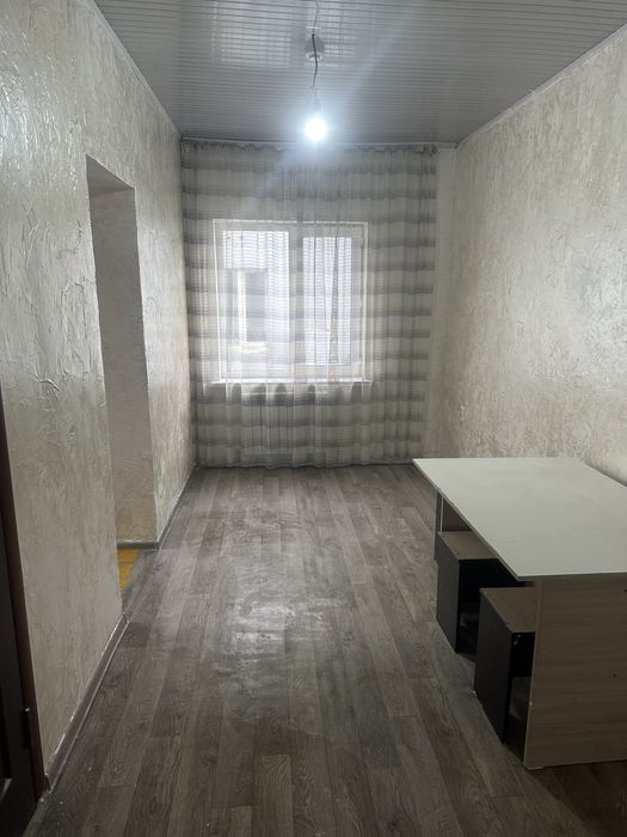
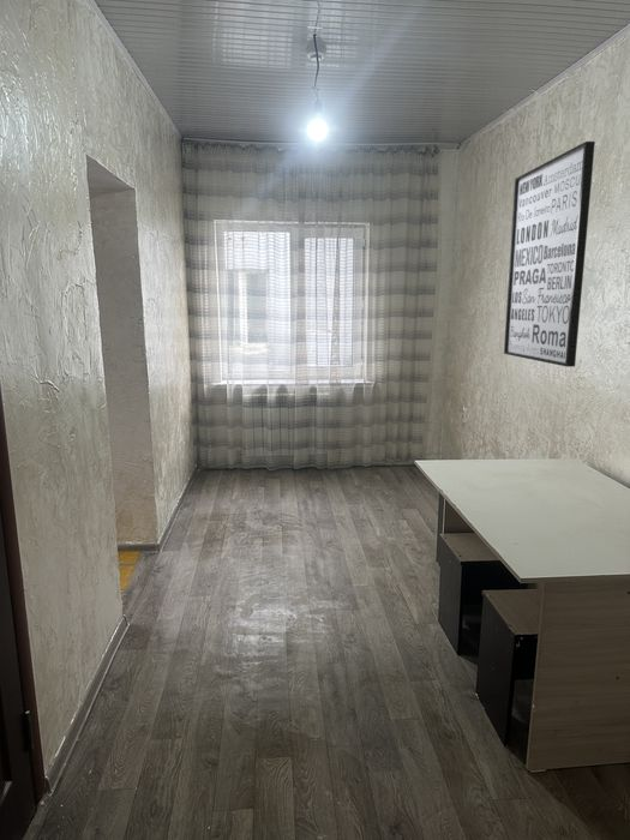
+ wall art (541, 264)
